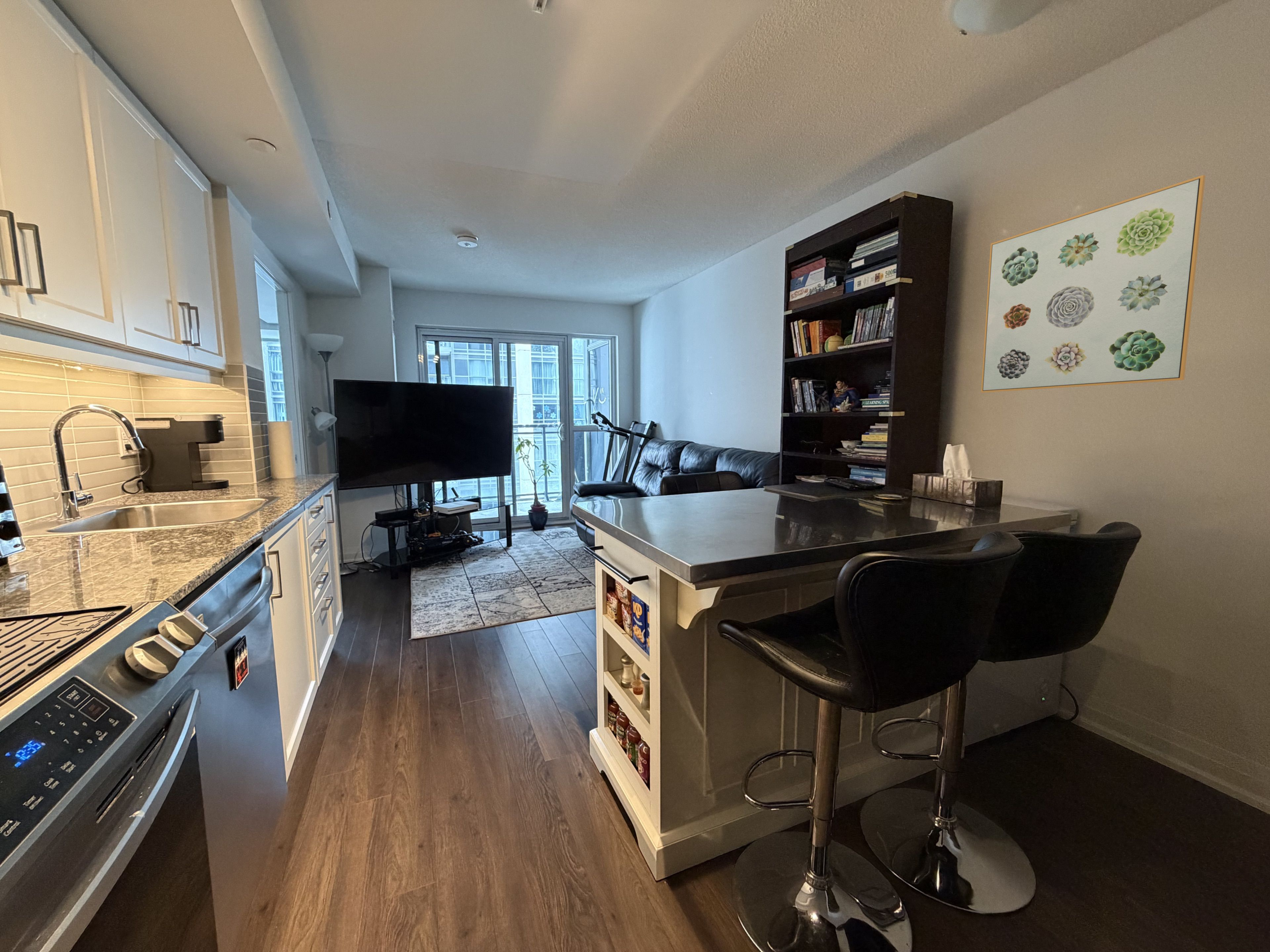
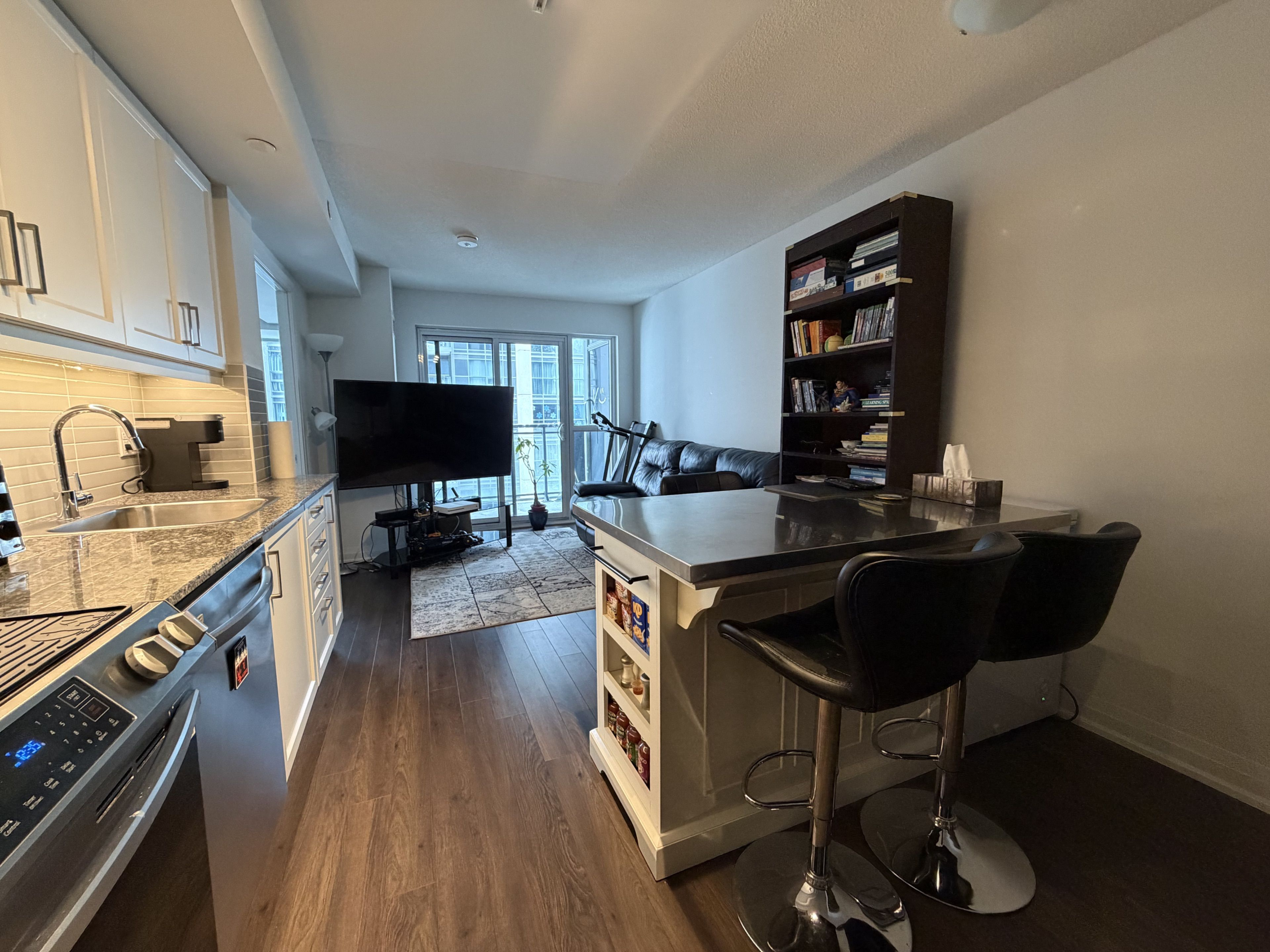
- wall art (1074, 302)
